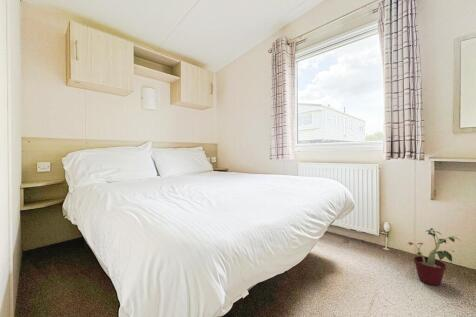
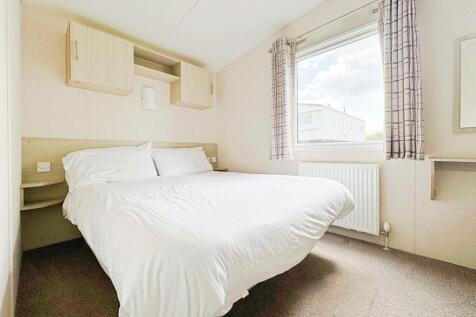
- potted plant (434, 253)
